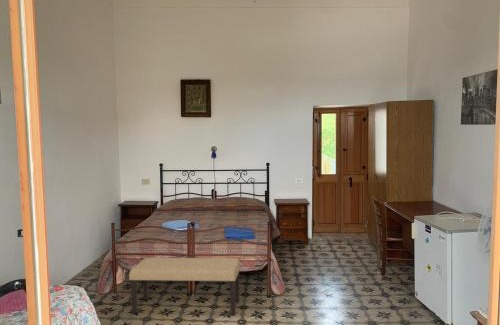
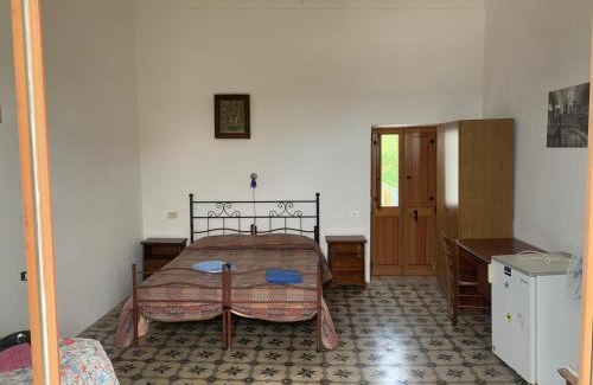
- bench (186, 280)
